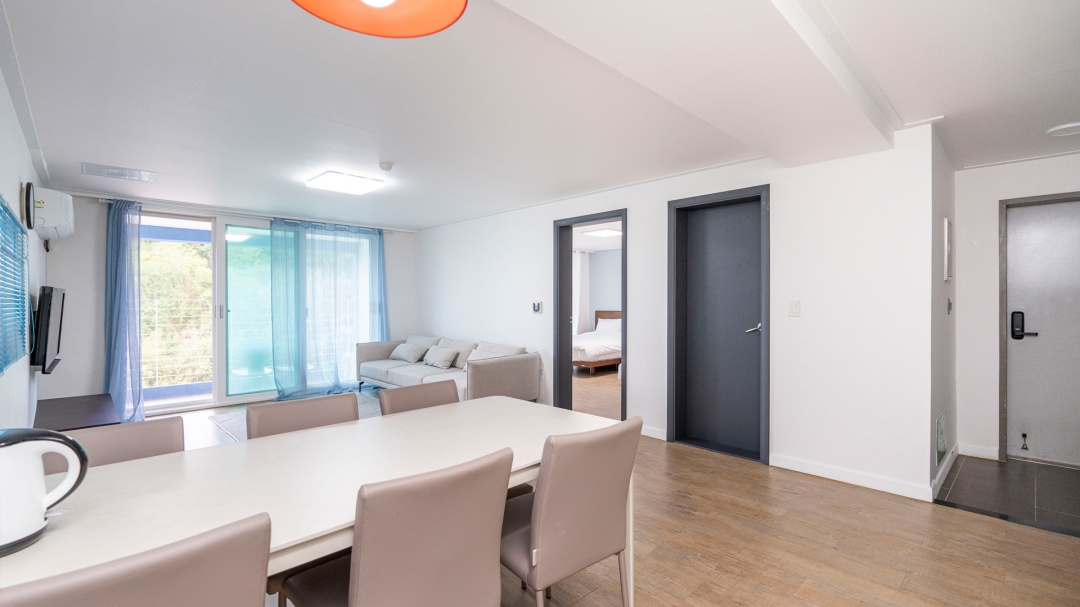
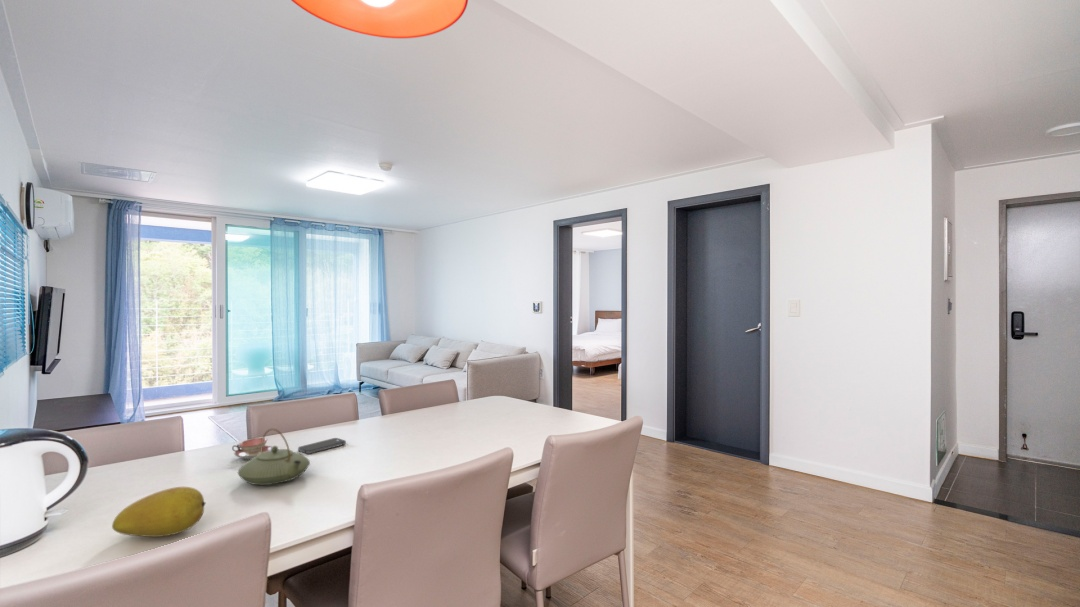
+ teapot (277, 454)
+ fruit (160, 511)
+ smartphone (322, 445)
+ teacup (253, 448)
